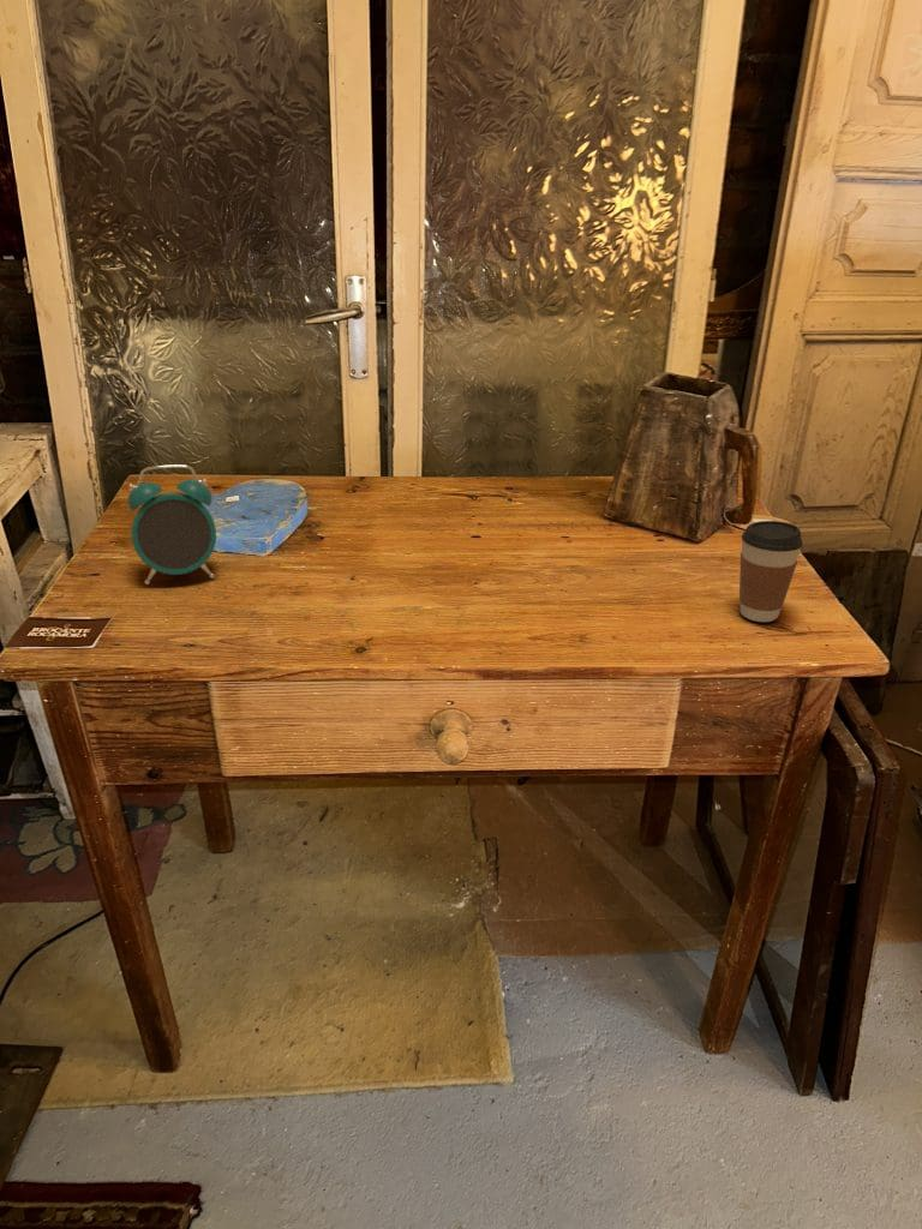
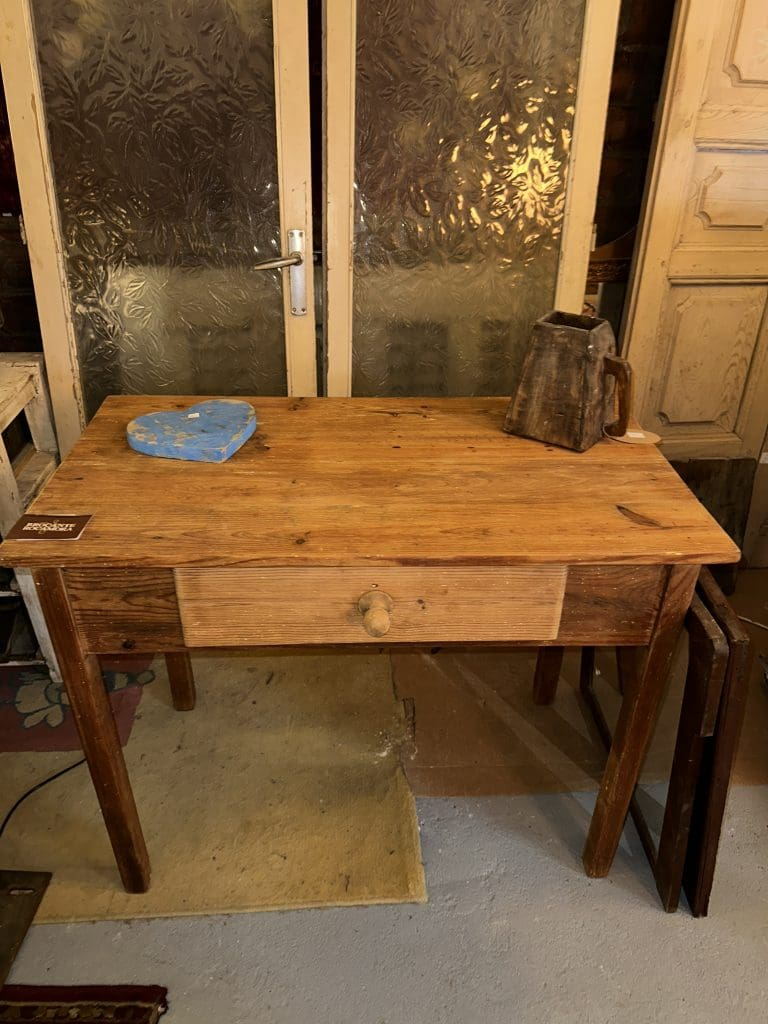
- coffee cup (766, 571)
- alarm clock (173, 523)
